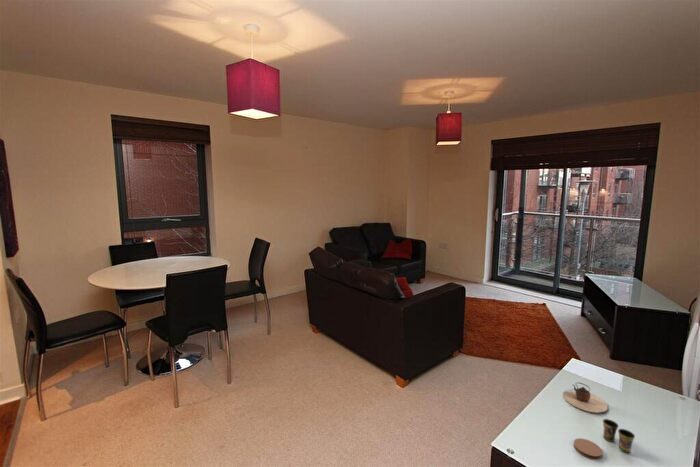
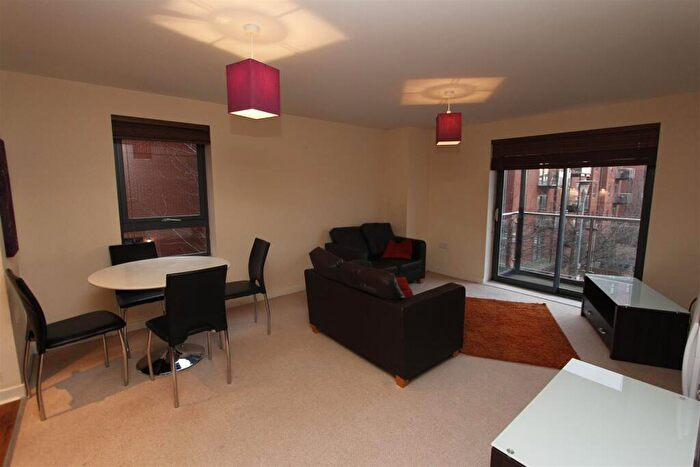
- teapot (585, 392)
- cup (619, 436)
- coaster (587, 448)
